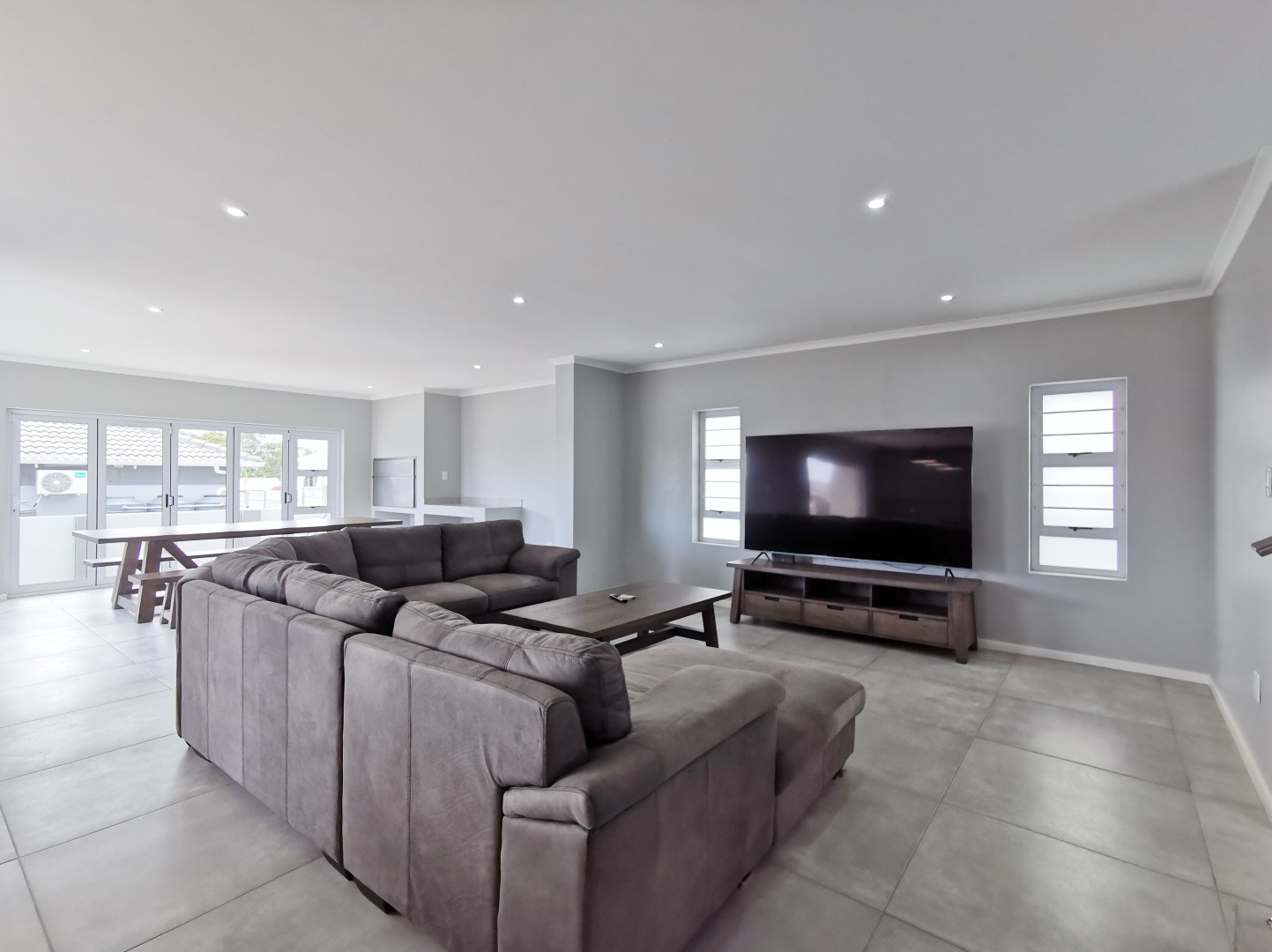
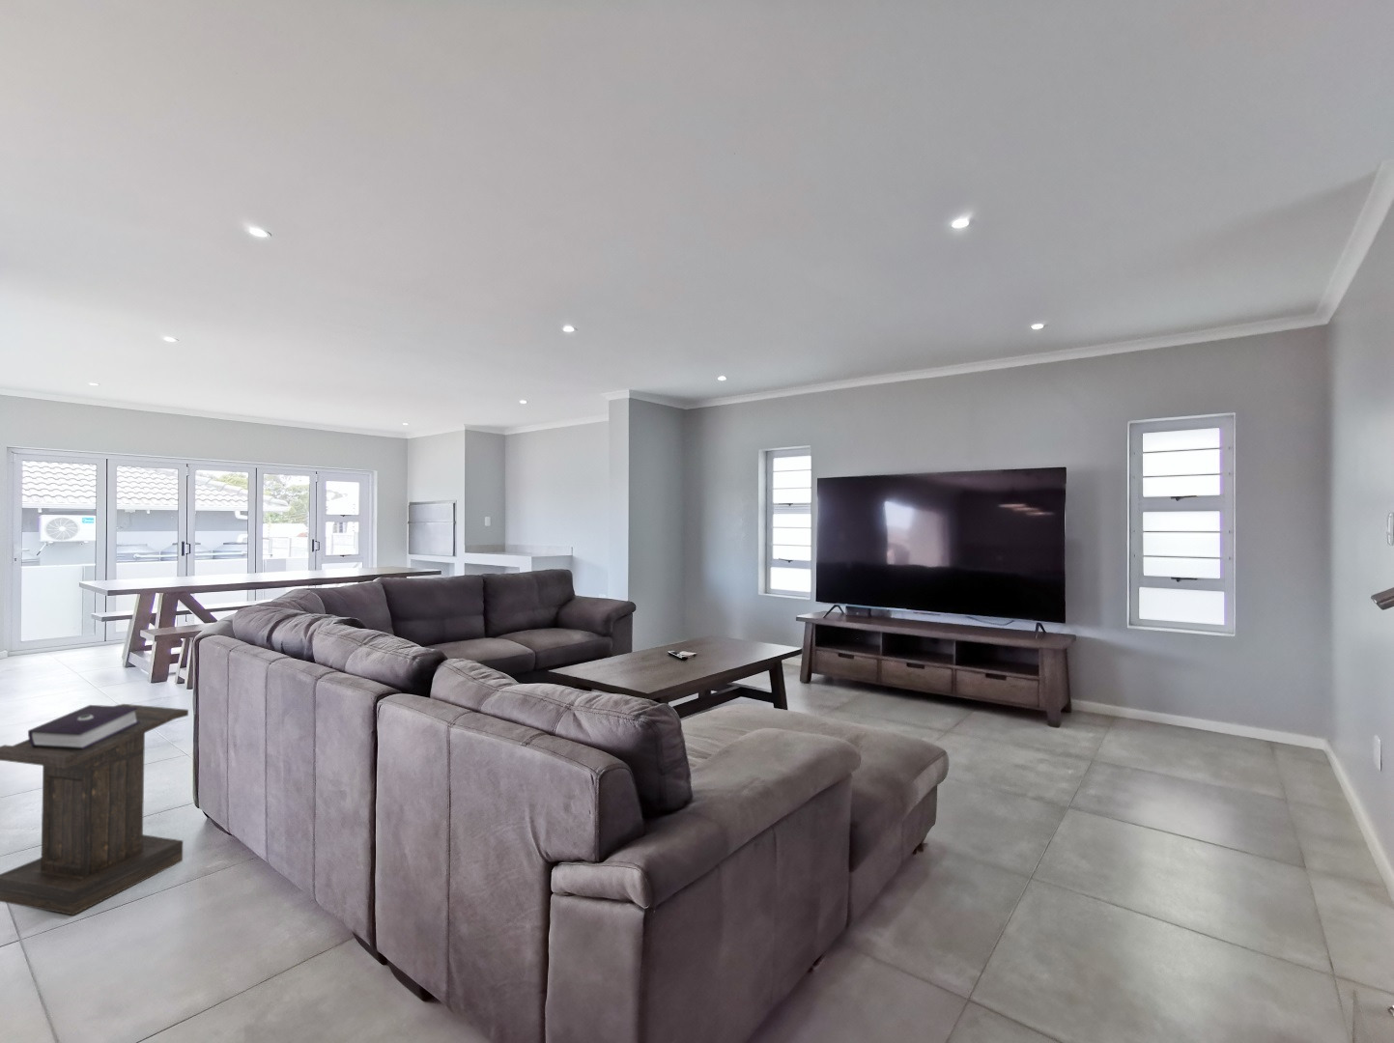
+ lectern (95, 794)
